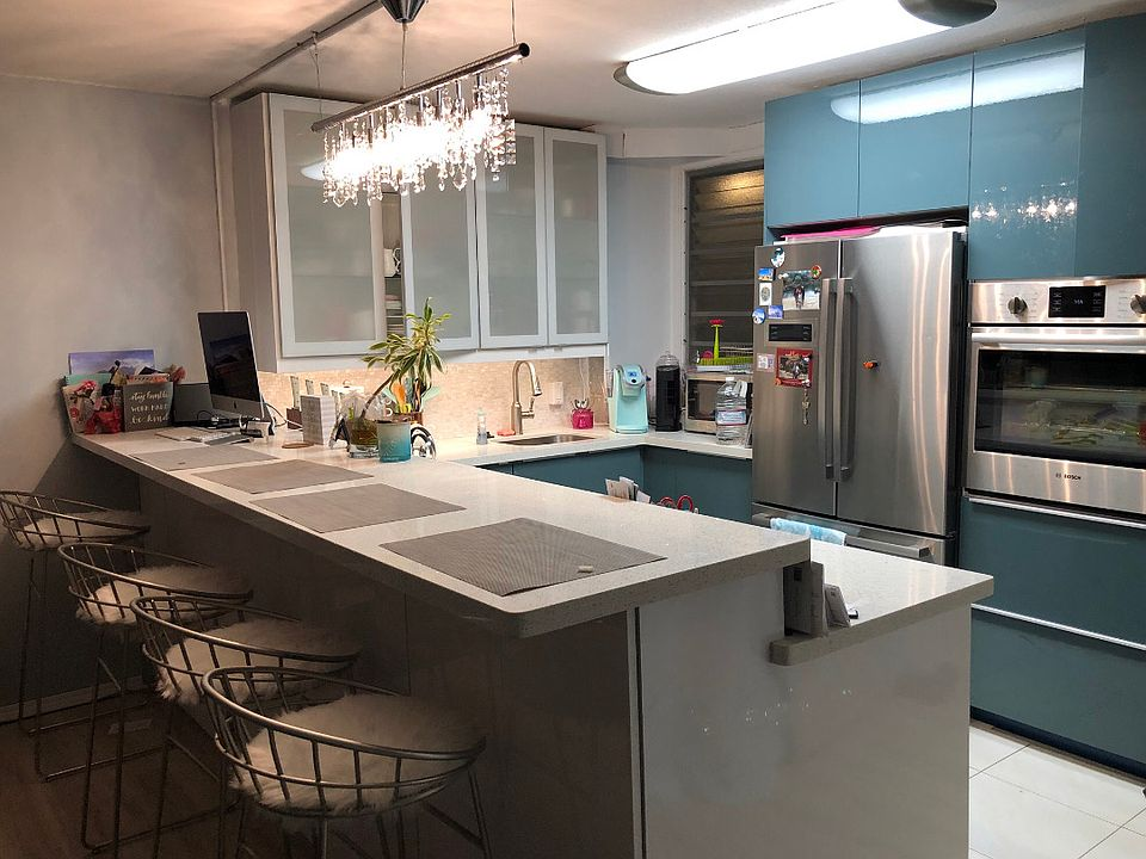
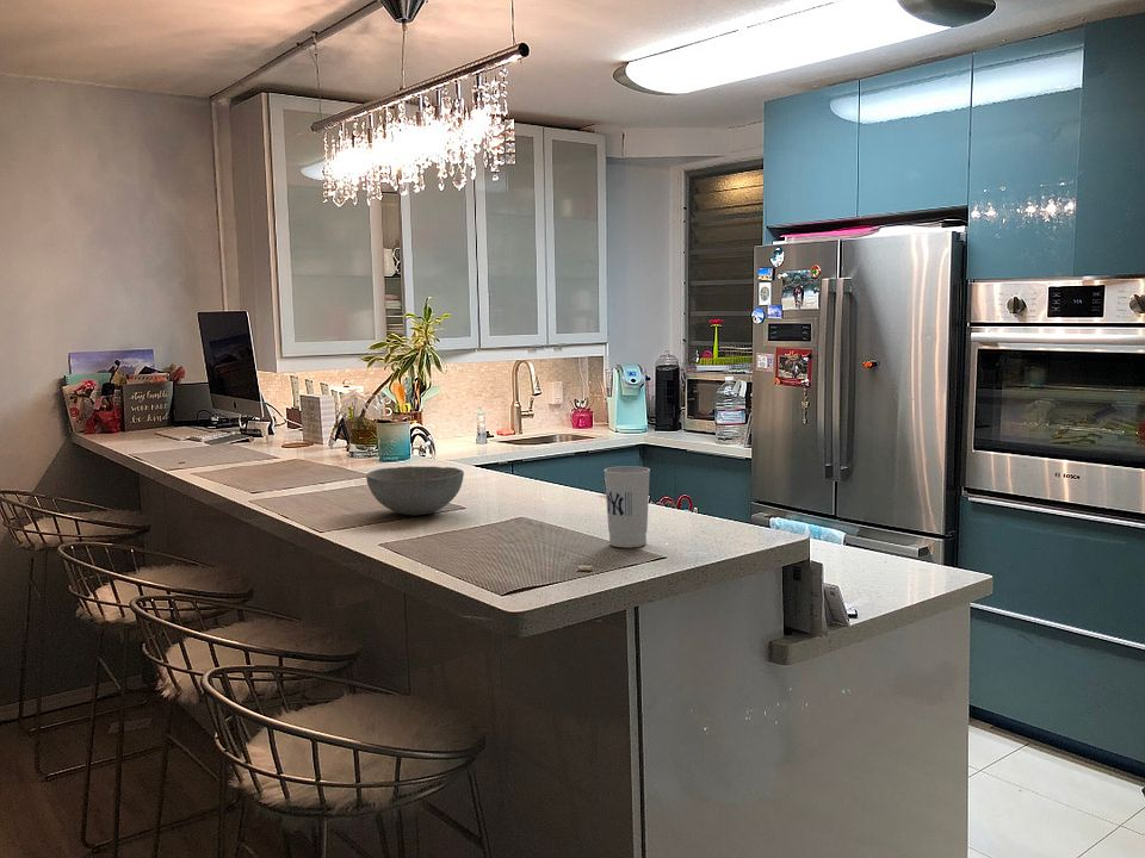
+ cup (627, 506)
+ bowl (414, 492)
